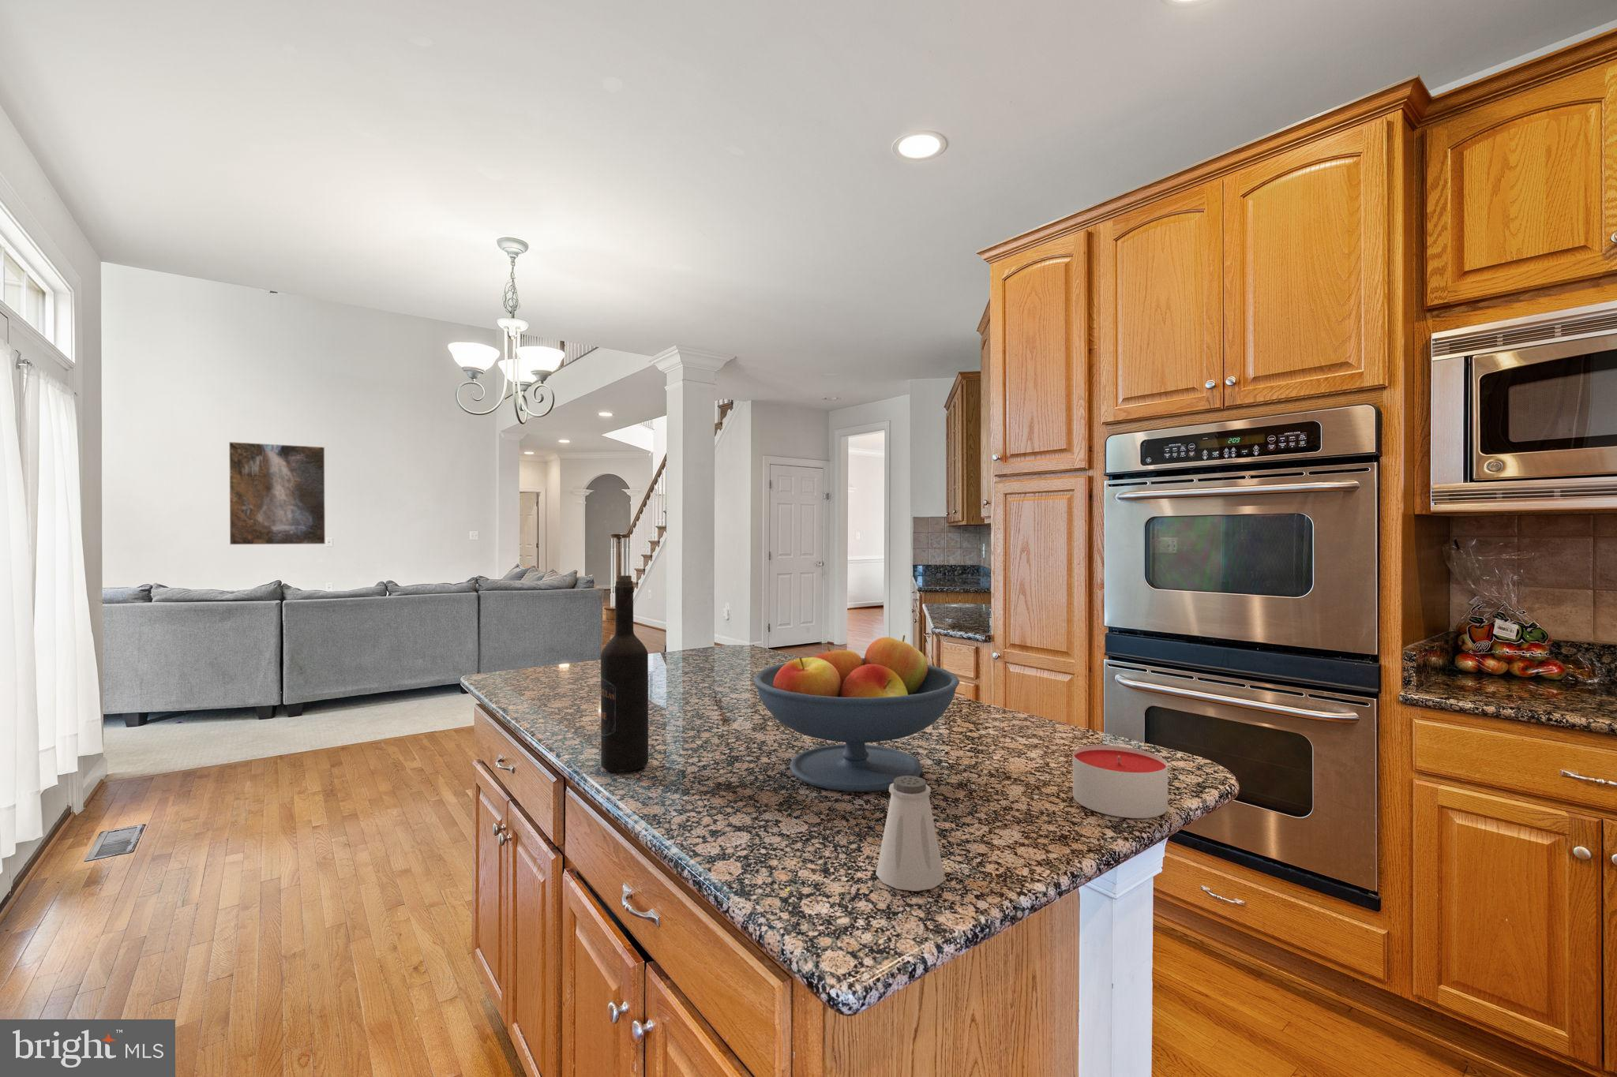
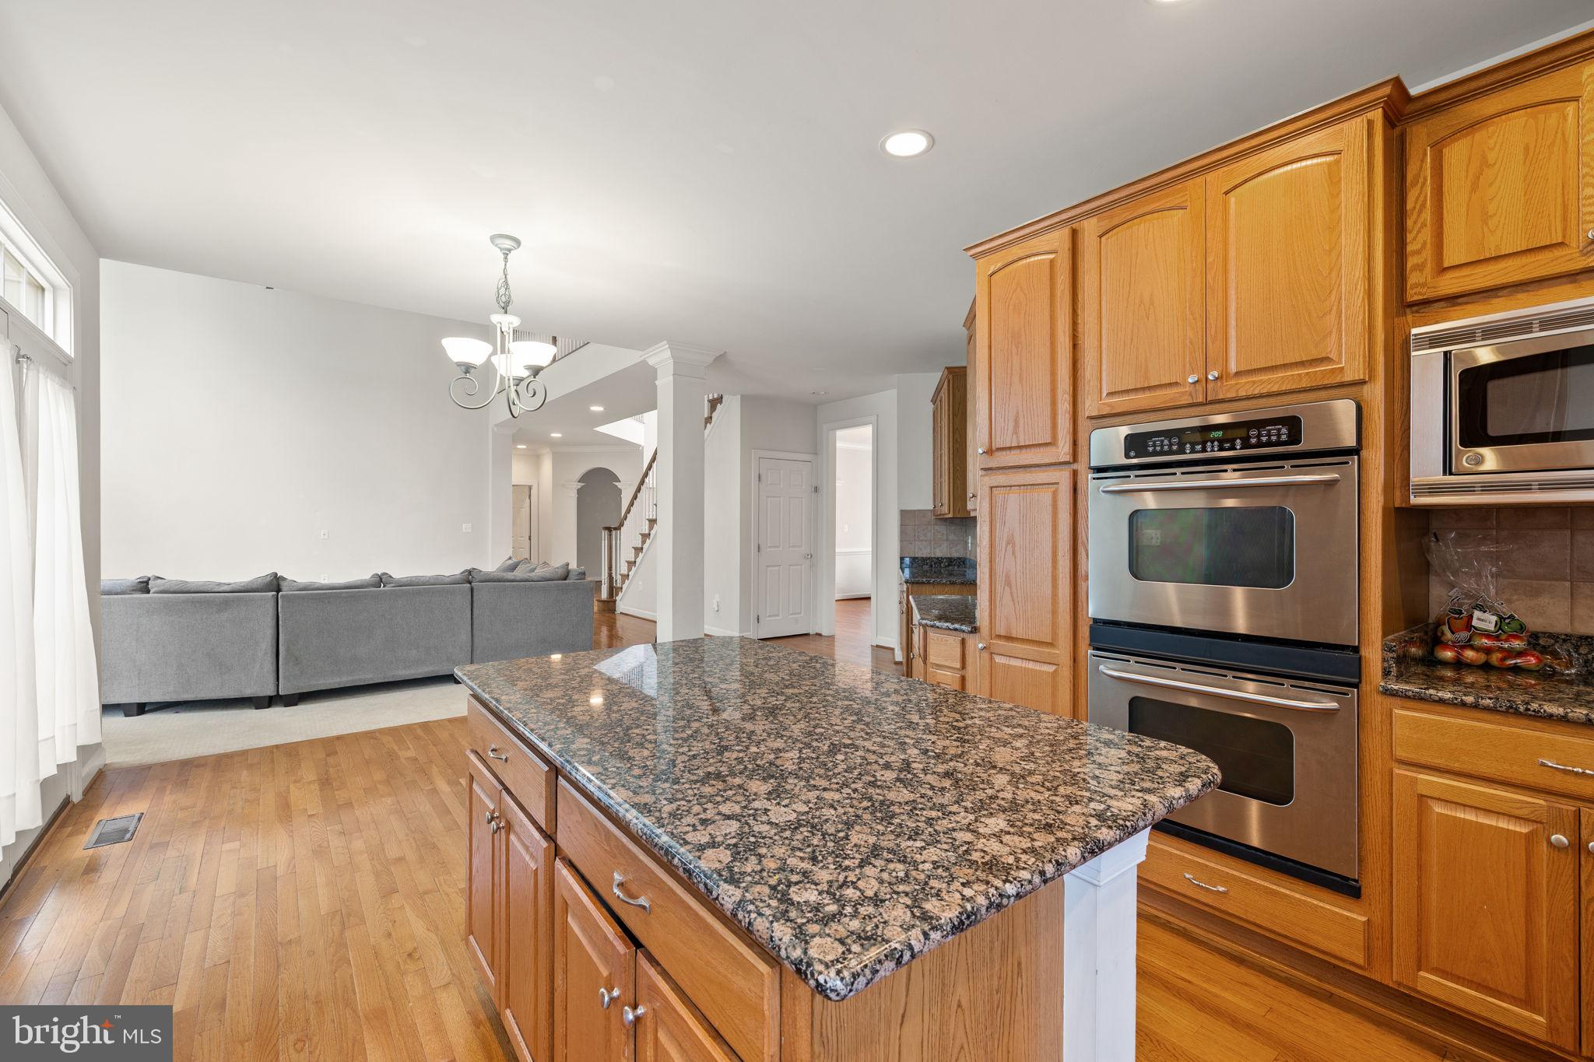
- saltshaker (910, 827)
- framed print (278, 494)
- fruit bowl (855, 706)
- candle (1119, 778)
- wine bottle (624, 671)
